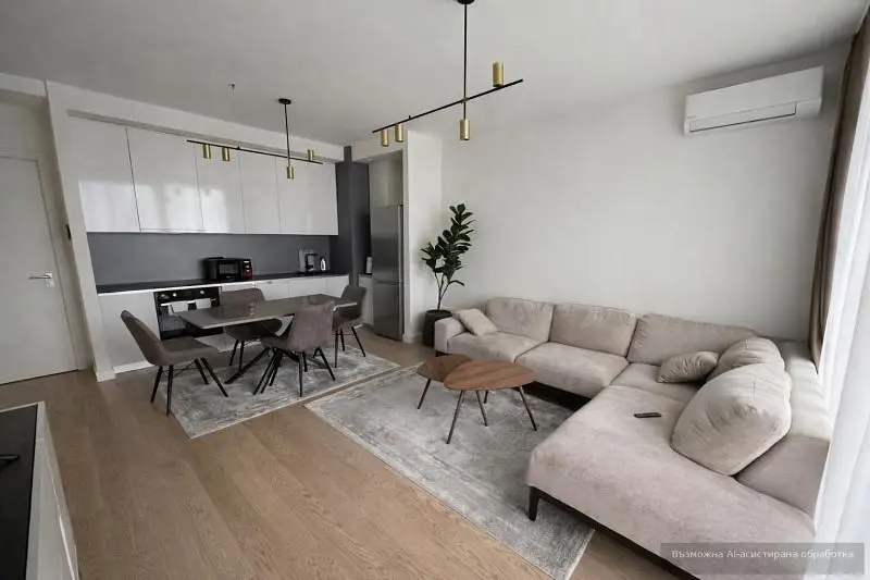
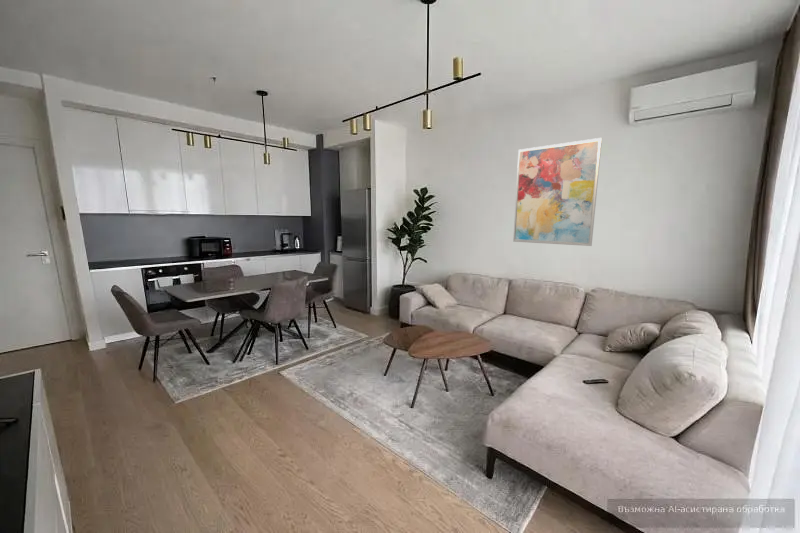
+ wall art (553, 195)
